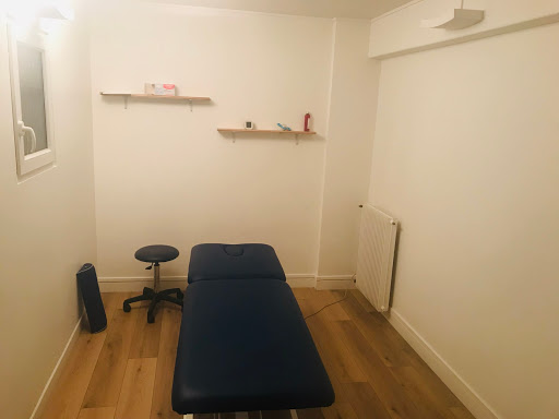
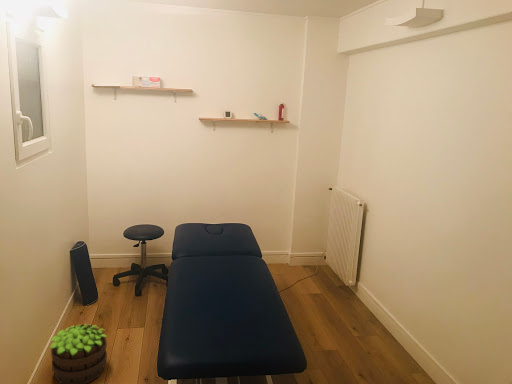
+ potted plant (79, 350)
